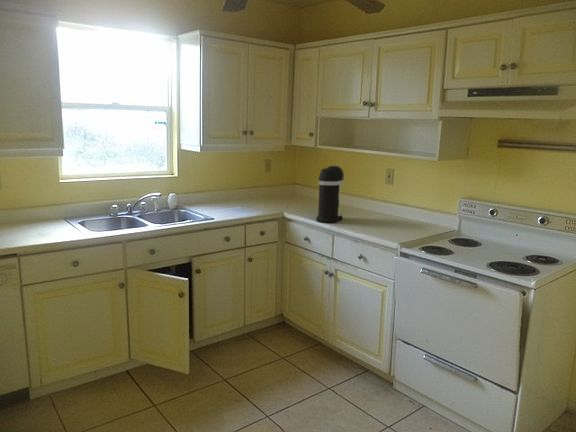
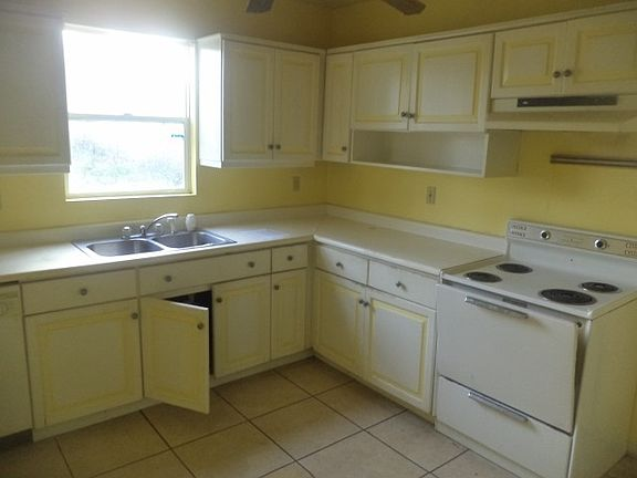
- coffee maker (330, 192)
